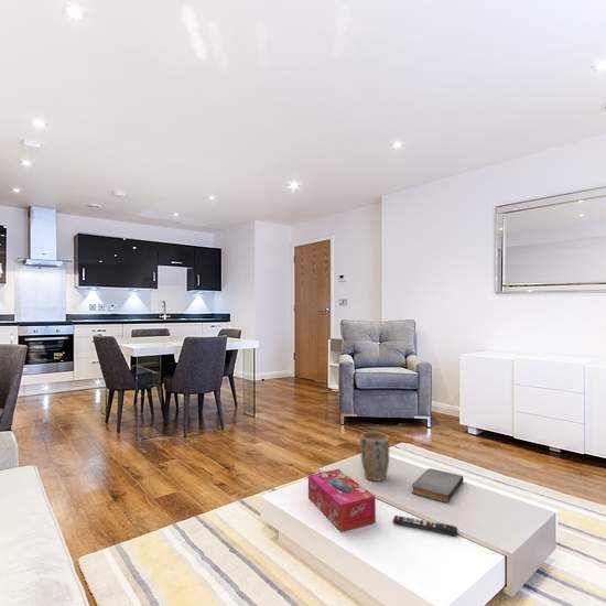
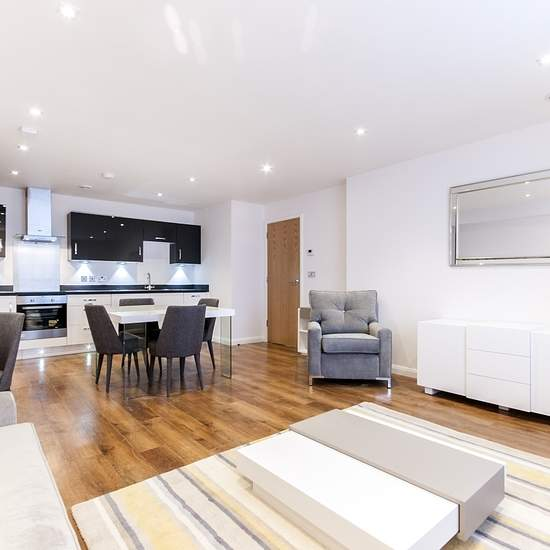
- book (437, 484)
- remote control (424, 524)
- tissue box (339, 497)
- plant pot (375, 456)
